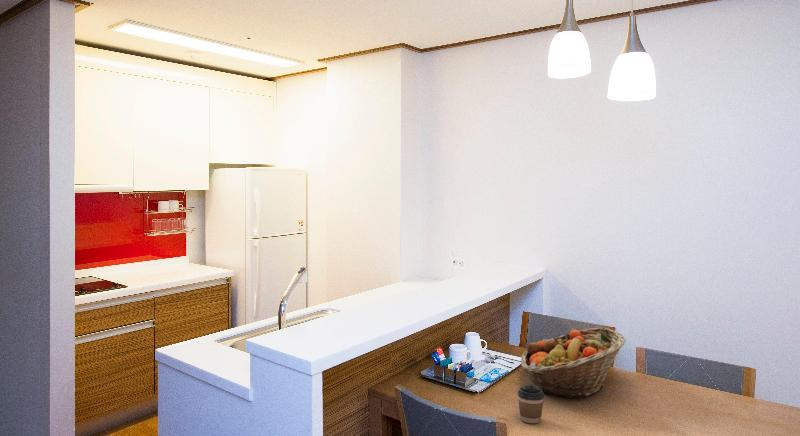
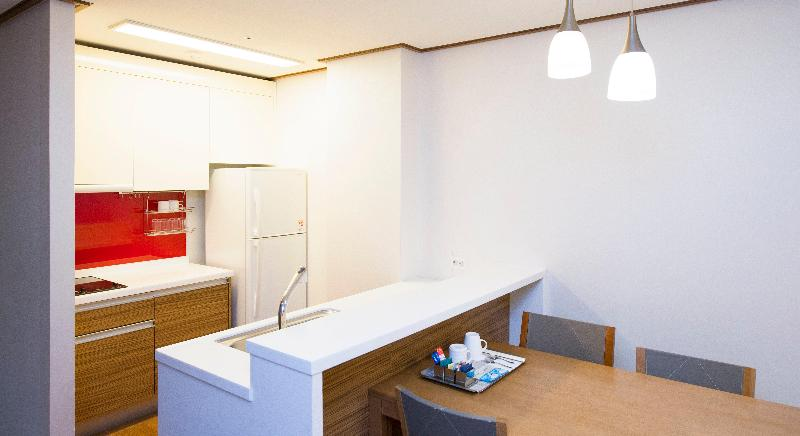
- fruit basket (570, 357)
- coffee cup (530, 402)
